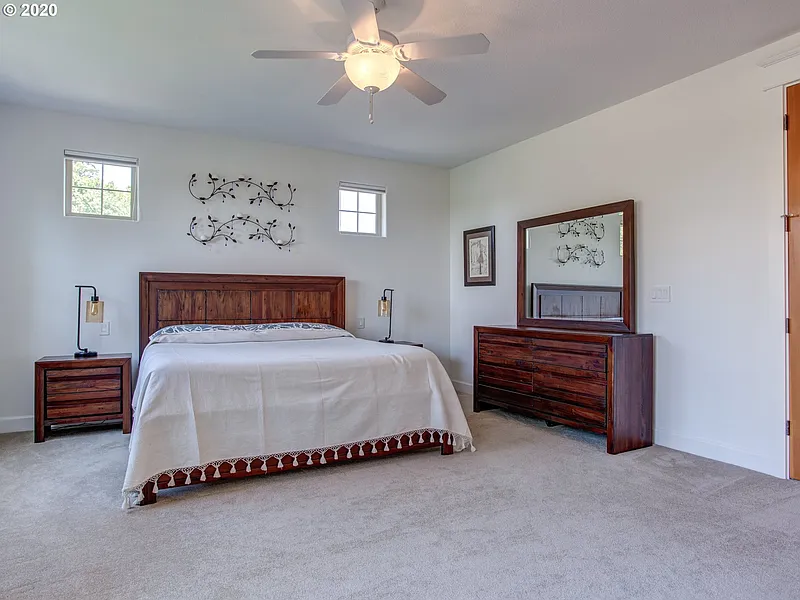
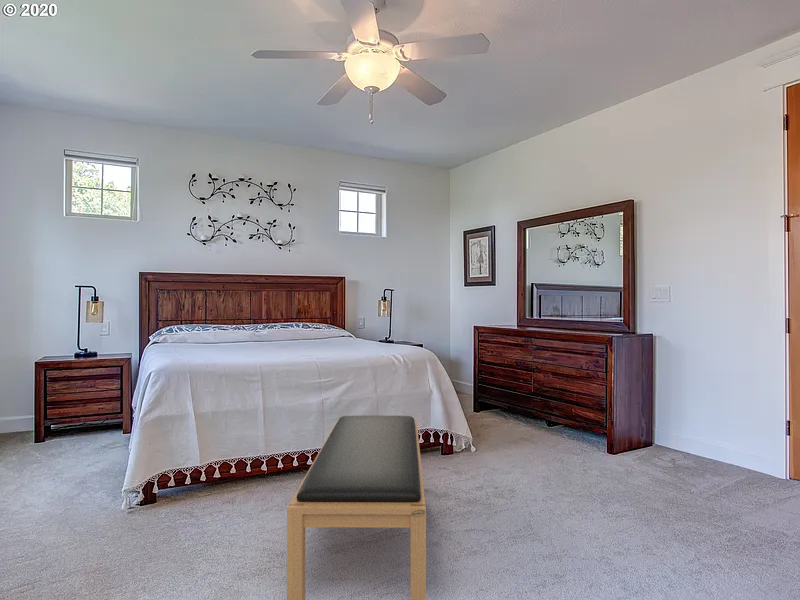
+ bench (369, 489)
